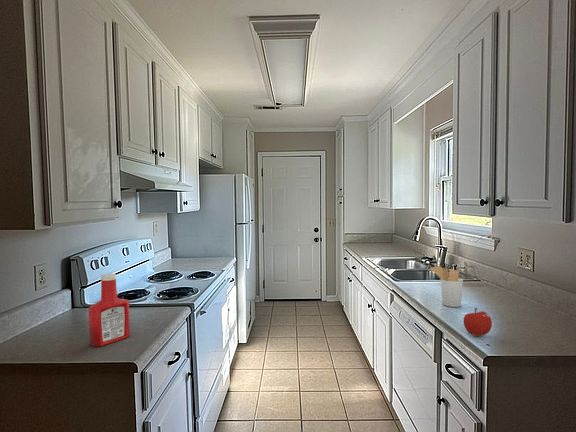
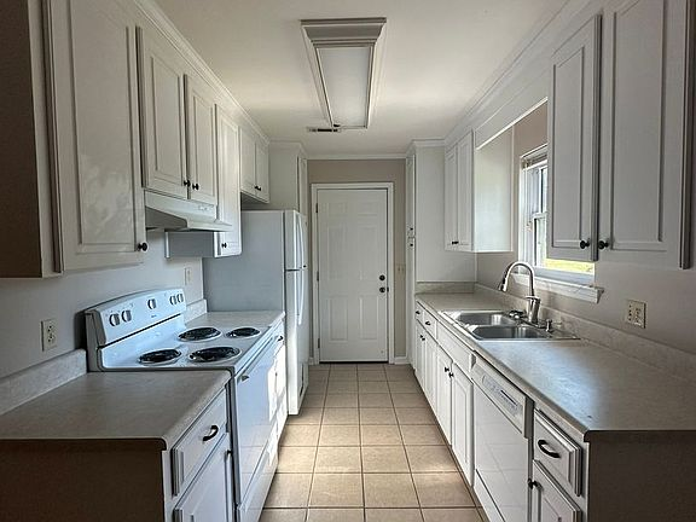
- utensil holder (446, 284)
- soap bottle (109, 307)
- fruit (477, 321)
